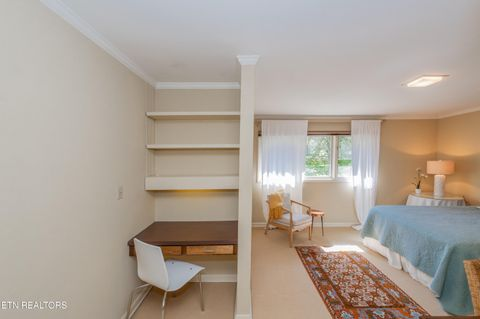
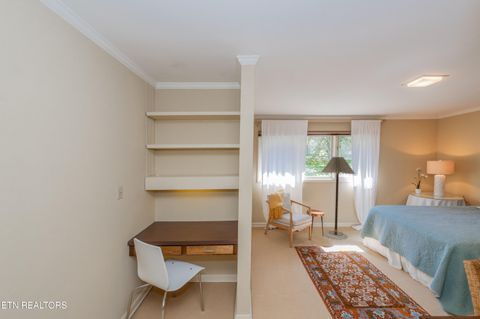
+ floor lamp (336, 196)
